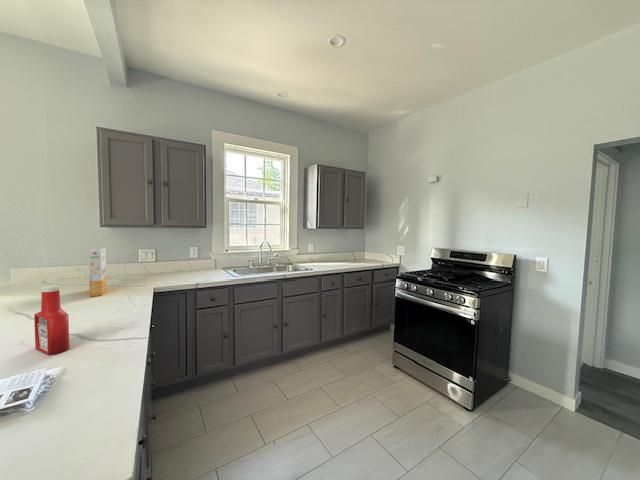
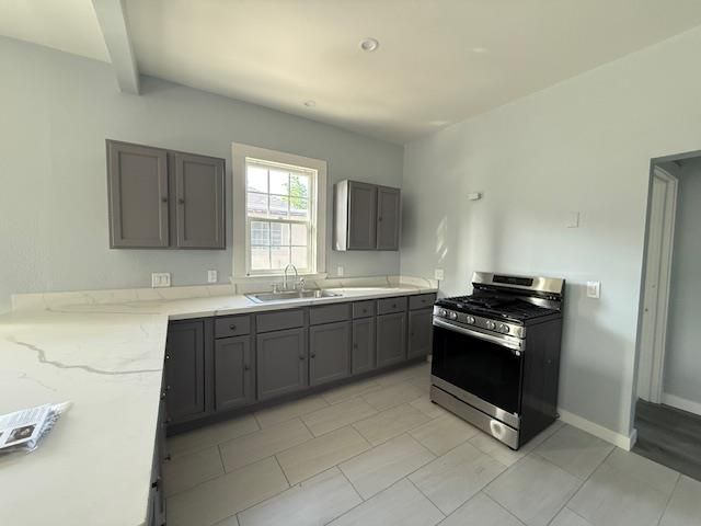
- cereal box (98, 270)
- soap bottle (51, 317)
